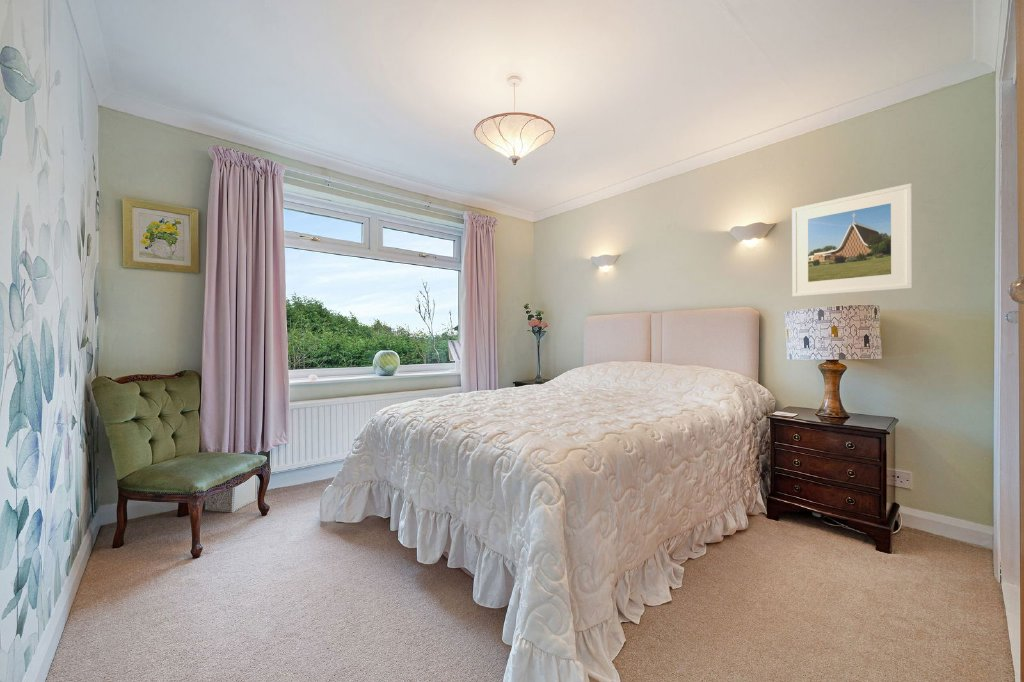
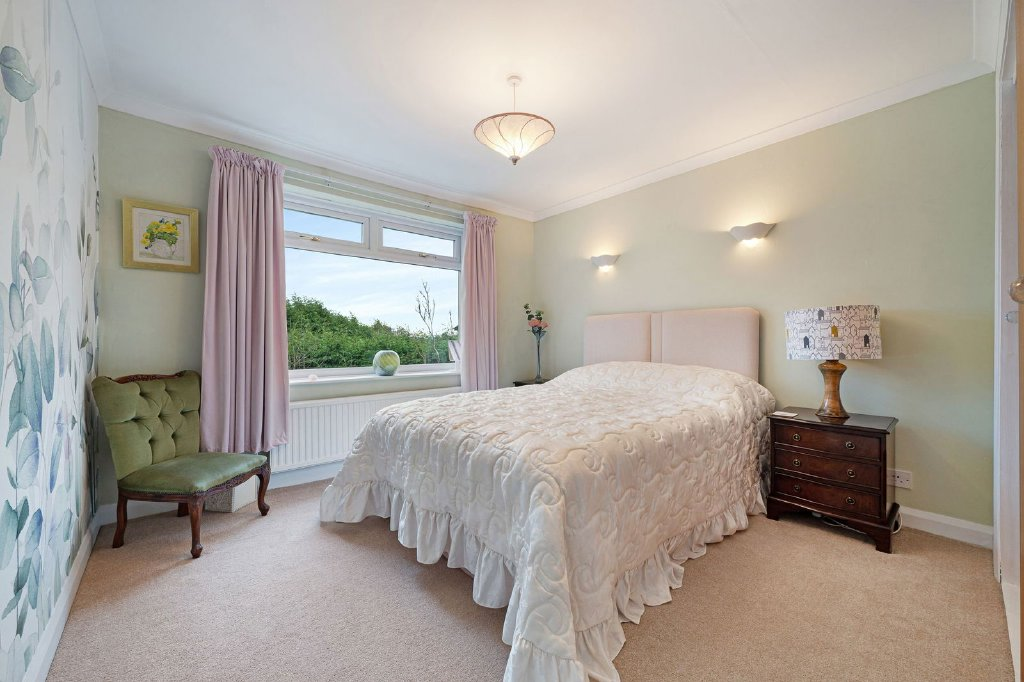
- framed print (847, 245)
